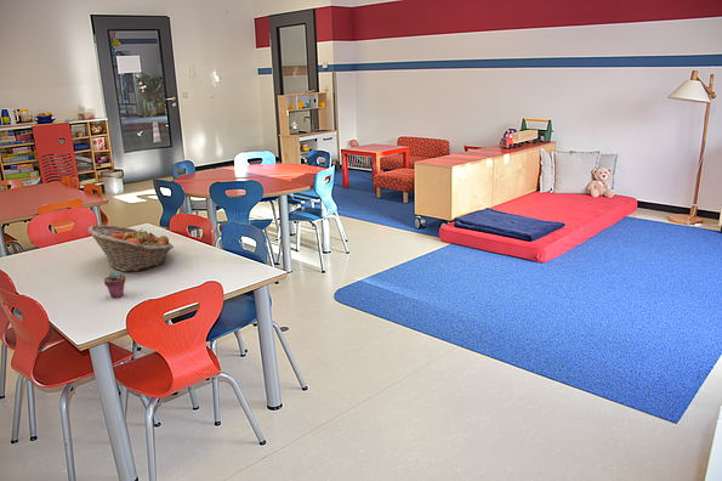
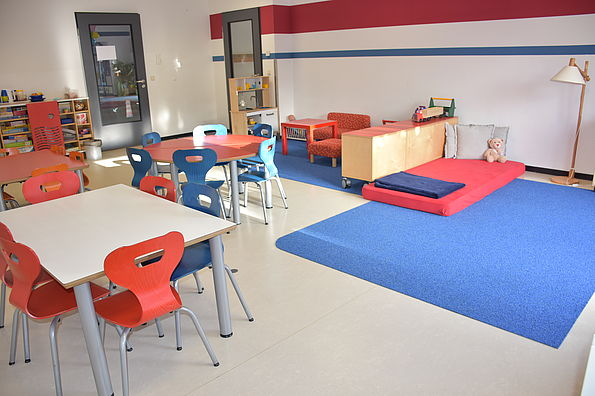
- fruit basket (131, 243)
- potted succulent (115, 283)
